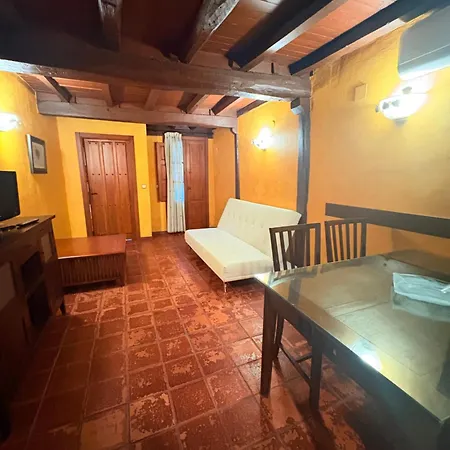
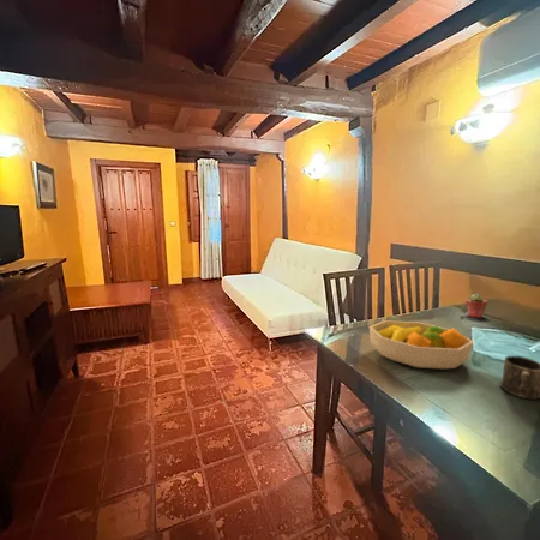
+ mug (522, 378)
+ potted succulent (475, 305)
+ fruit bowl (416, 340)
